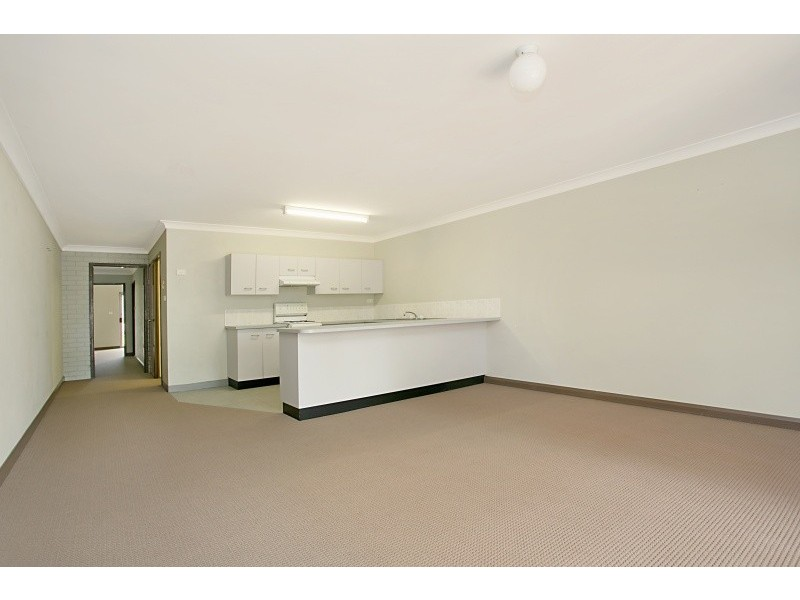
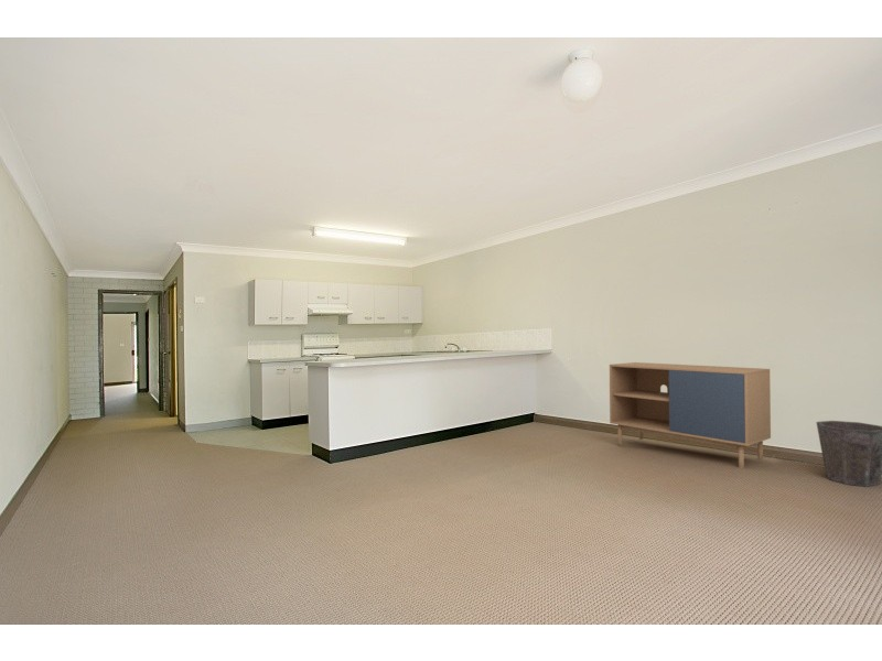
+ storage cabinet (684, 409)
+ waste bin (851, 453)
